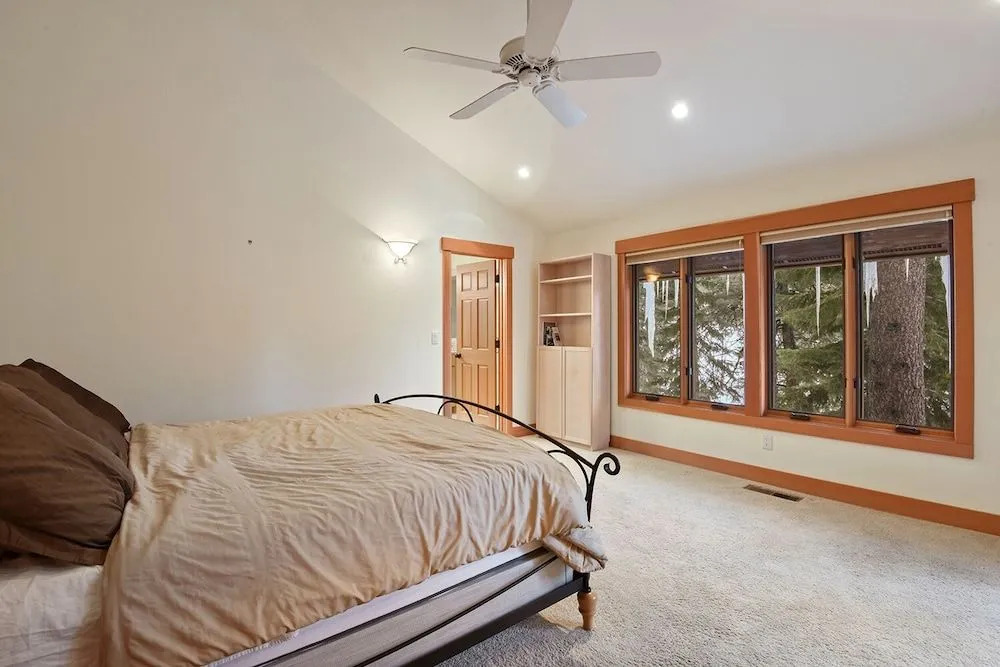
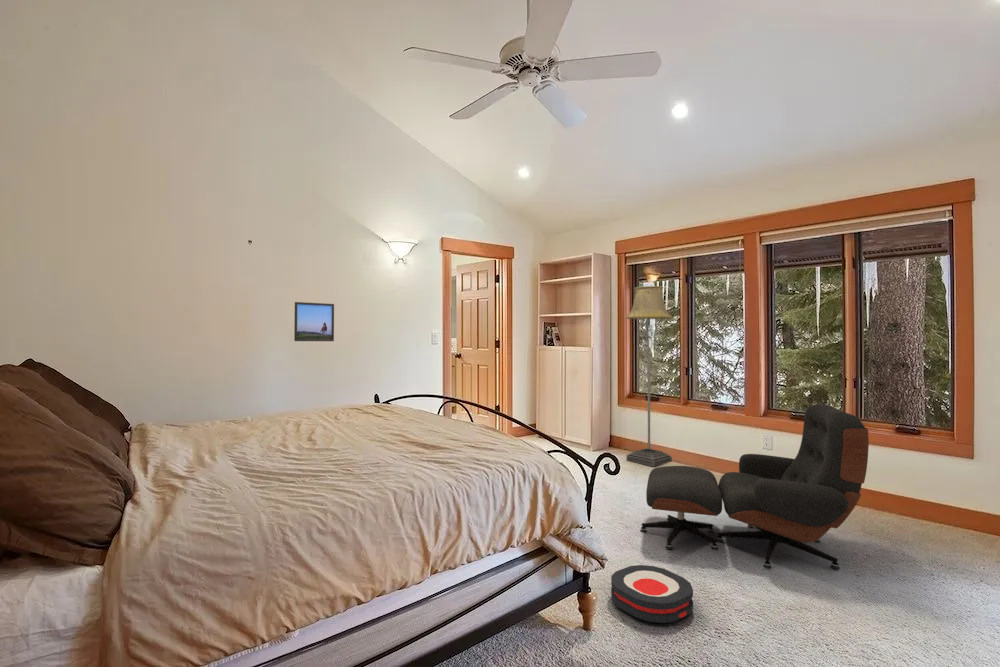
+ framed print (314, 322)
+ robot vacuum (651, 593)
+ lounge chair (740, 473)
+ floor lamp (648, 374)
